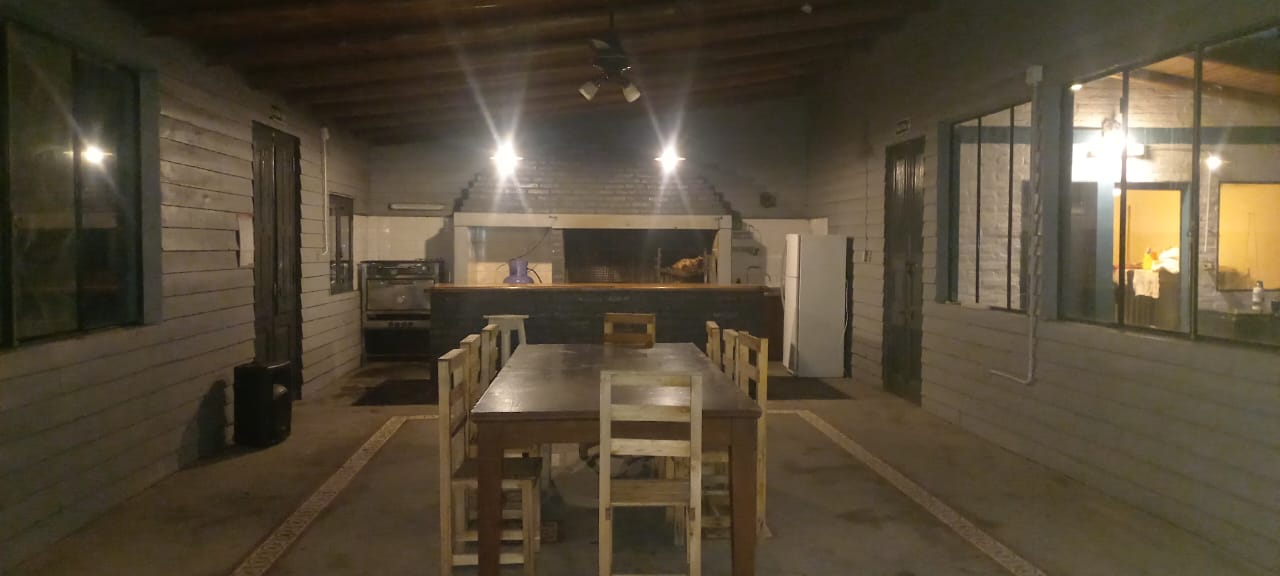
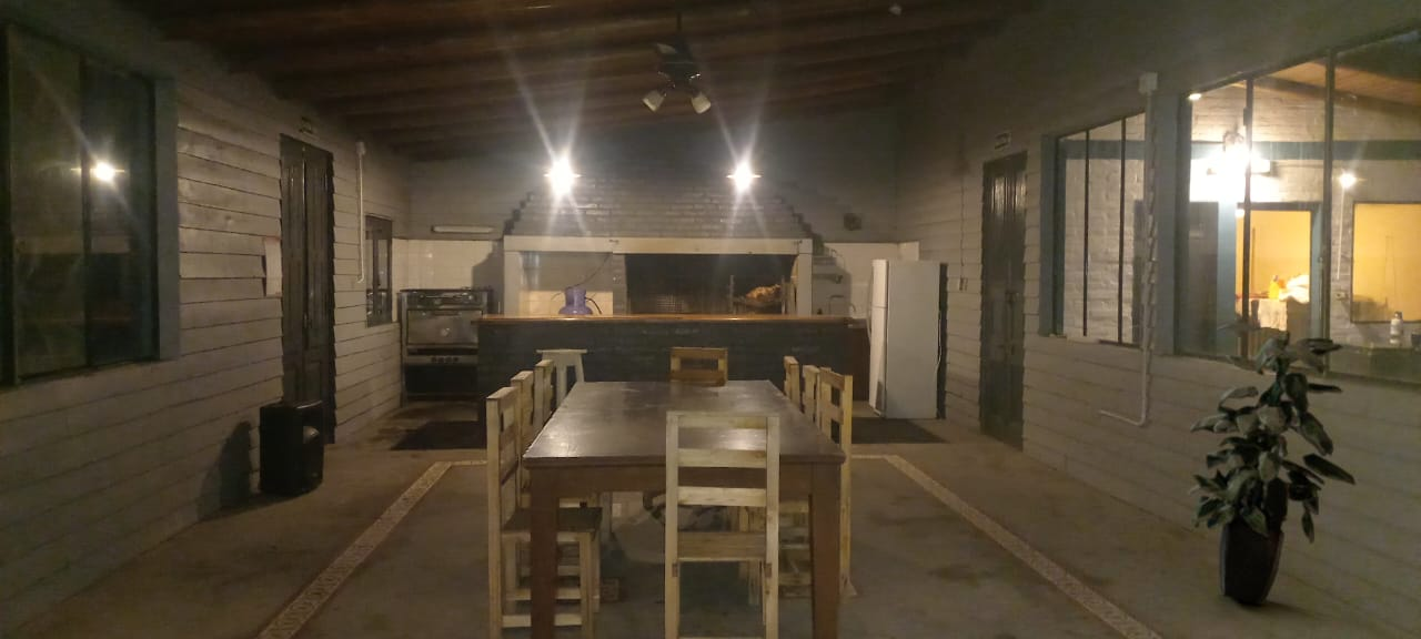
+ indoor plant (1258, 460)
